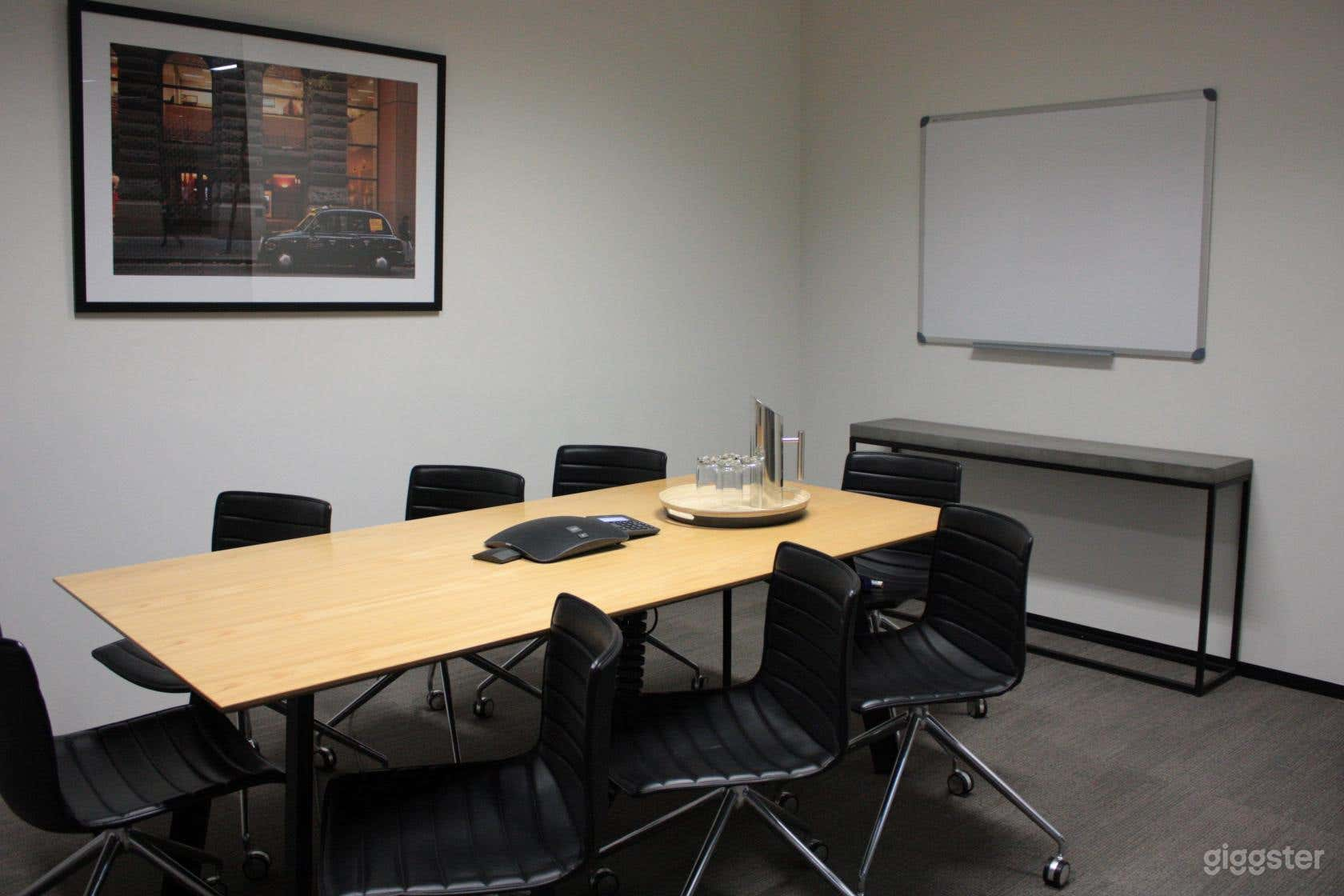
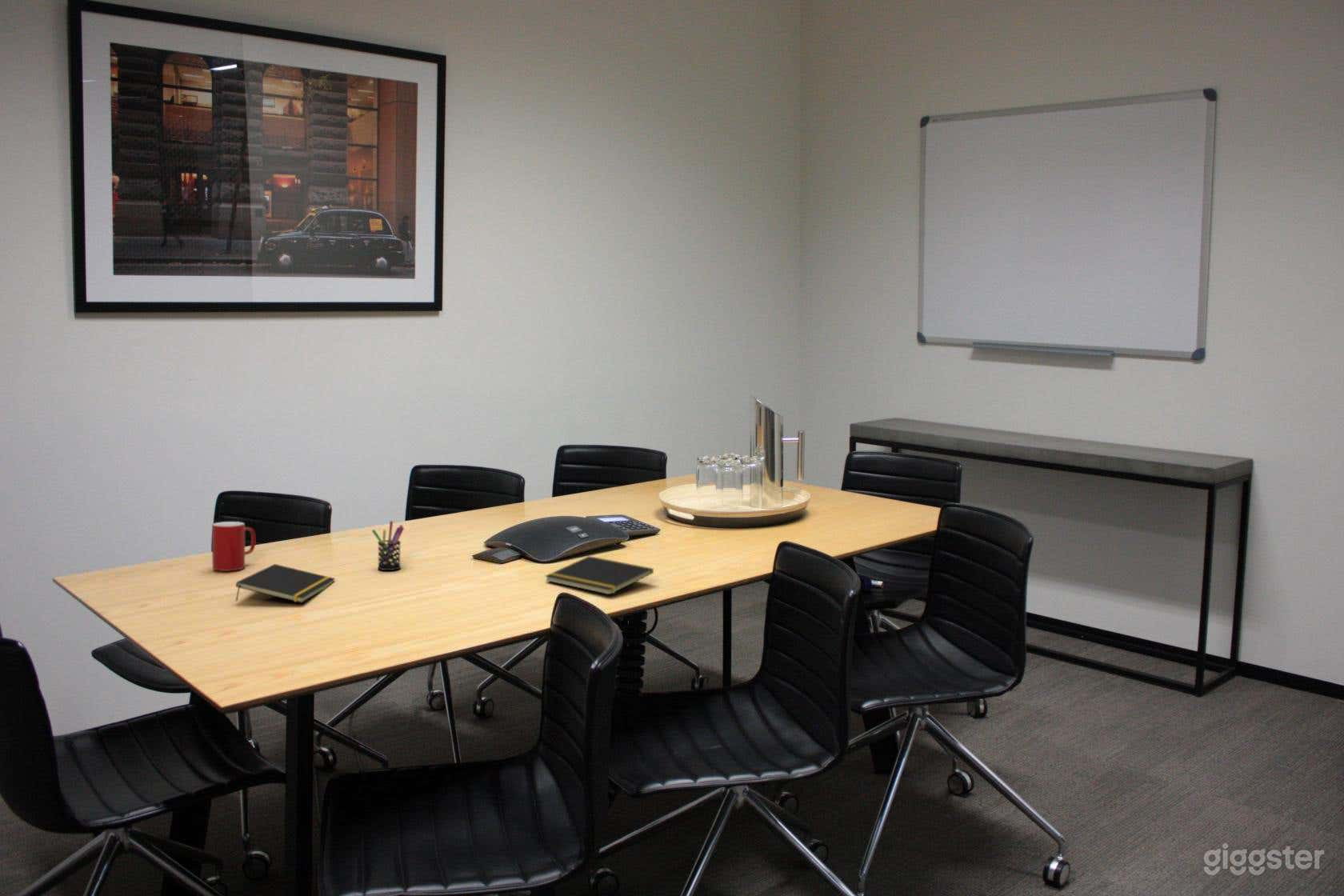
+ cup (235, 545)
+ pen holder (387, 545)
+ notepad (287, 582)
+ notepad (598, 574)
